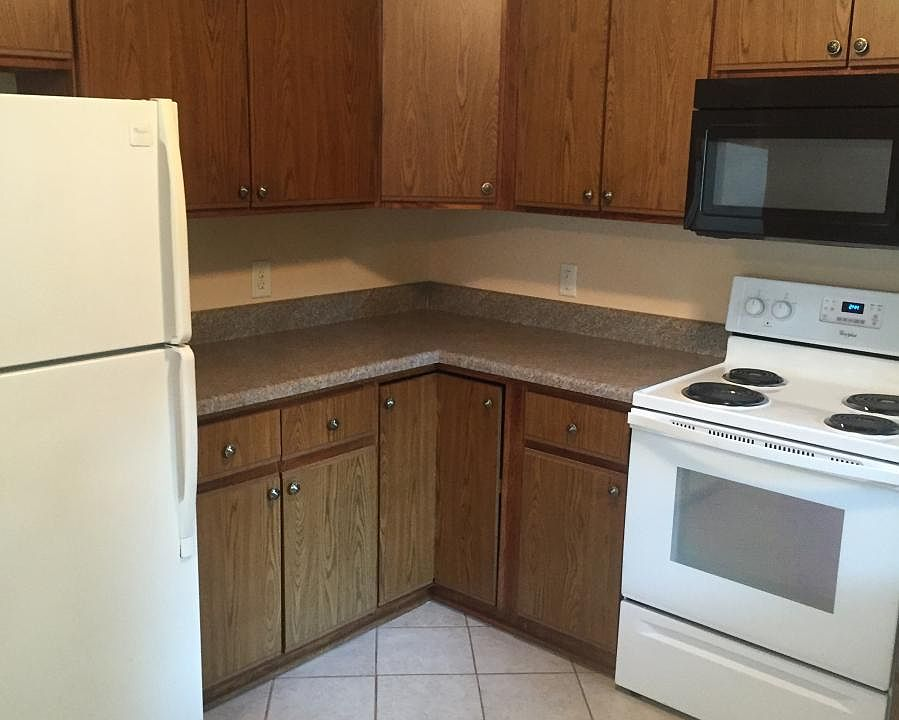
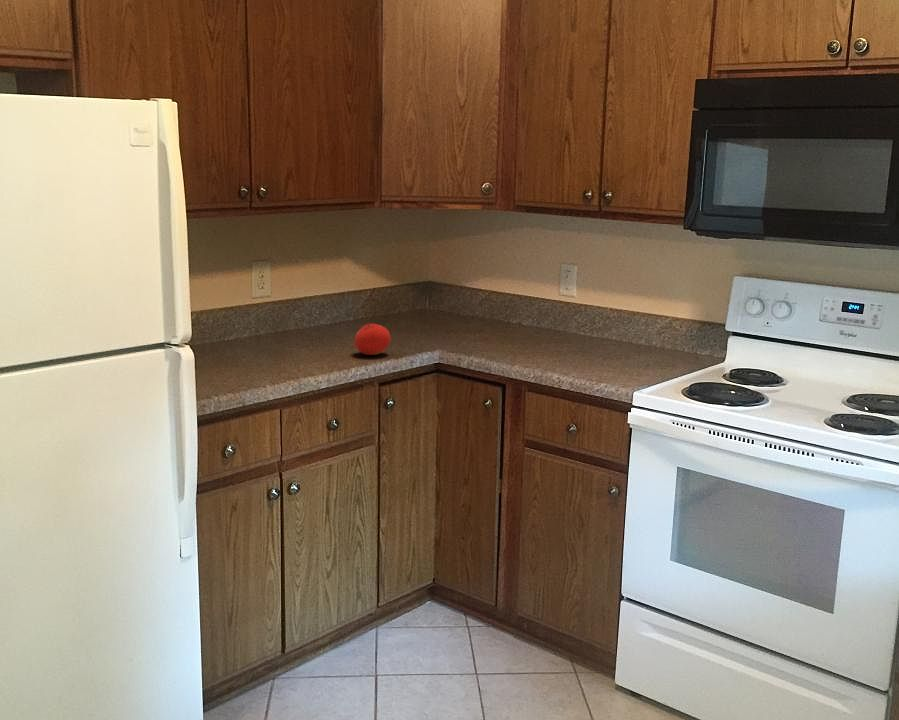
+ fruit (372, 337)
